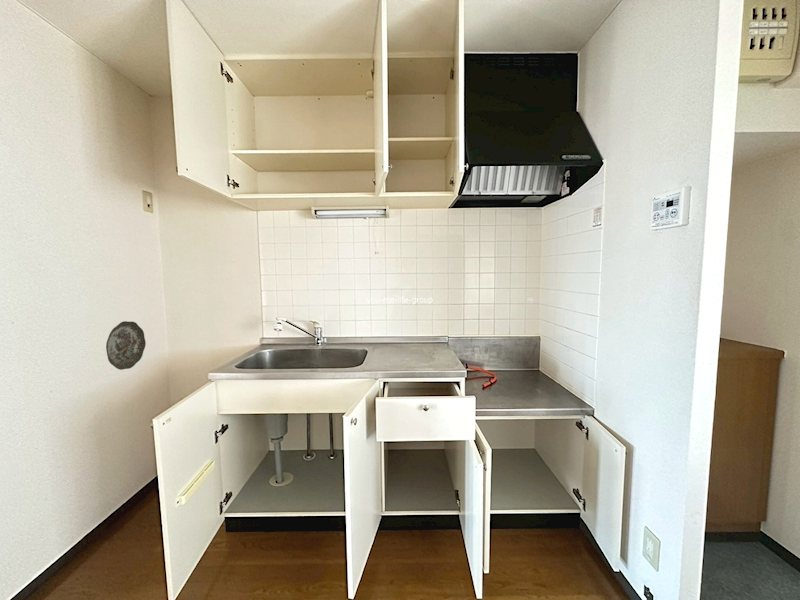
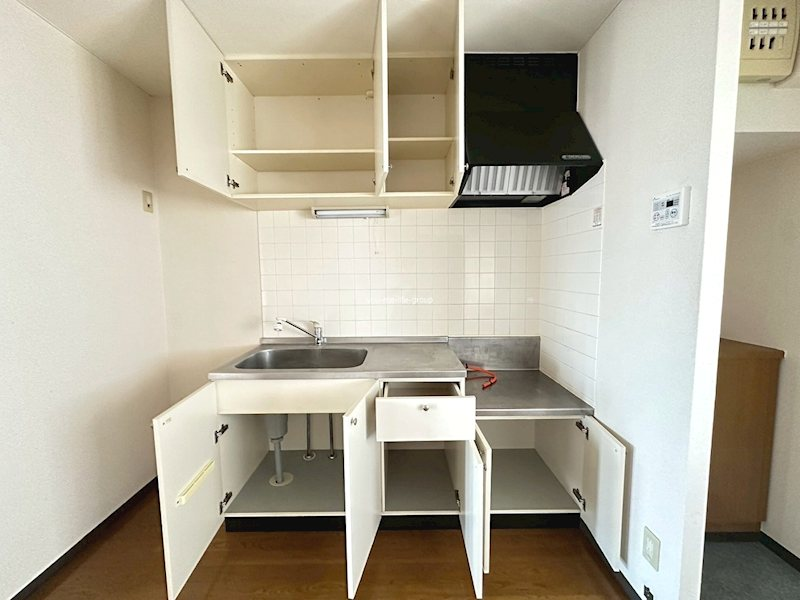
- decorative plate (125, 345)
